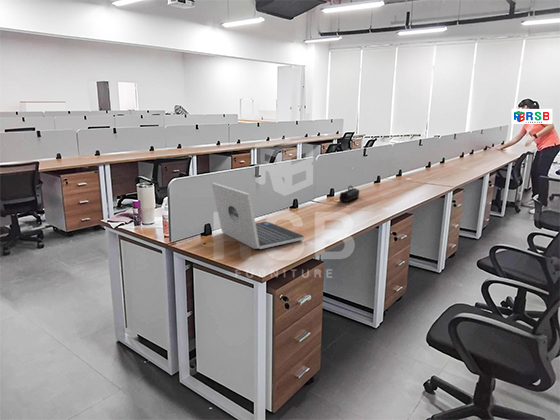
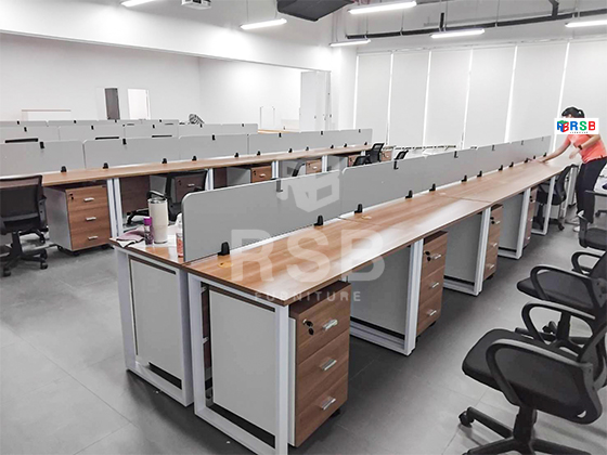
- pencil case (349, 192)
- laptop (253, 212)
